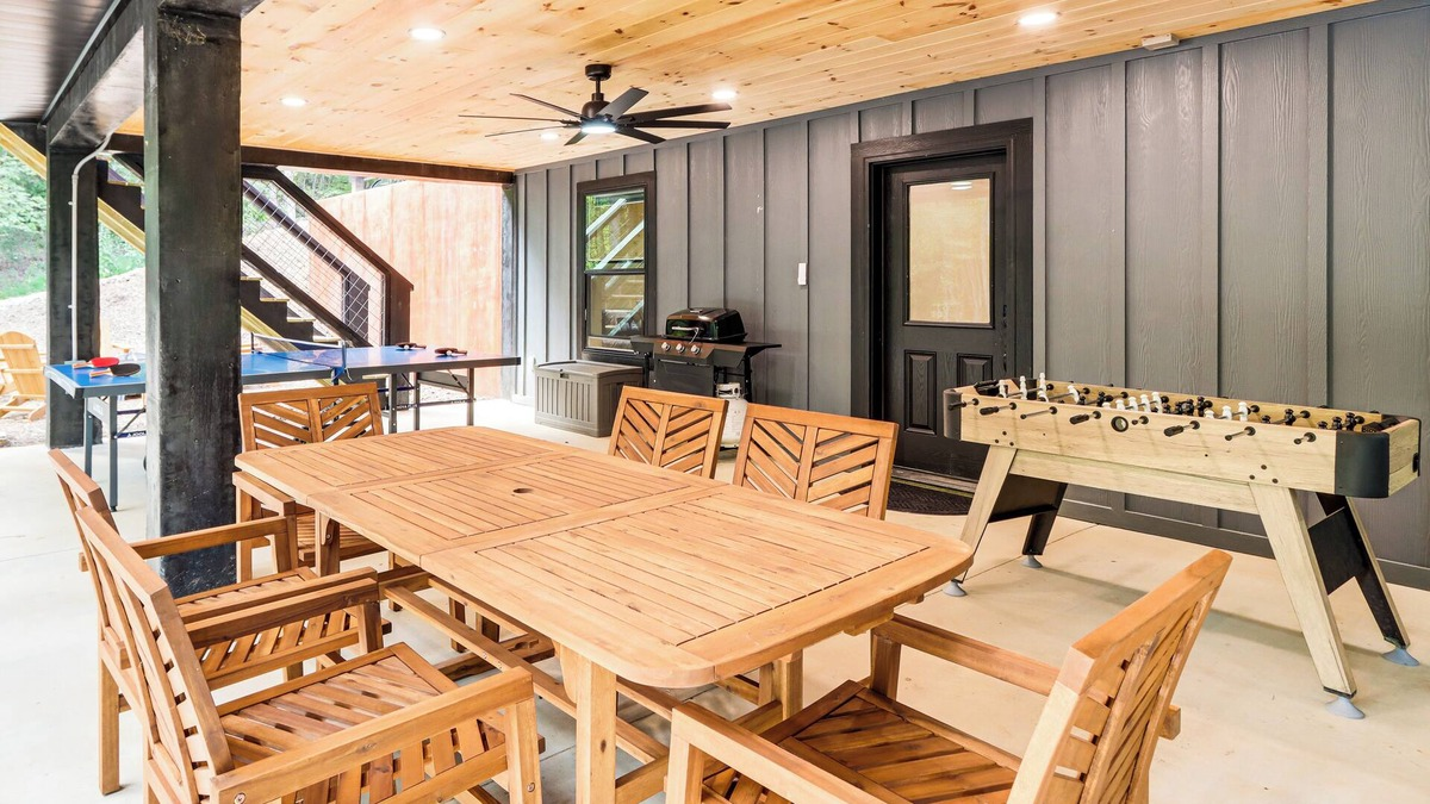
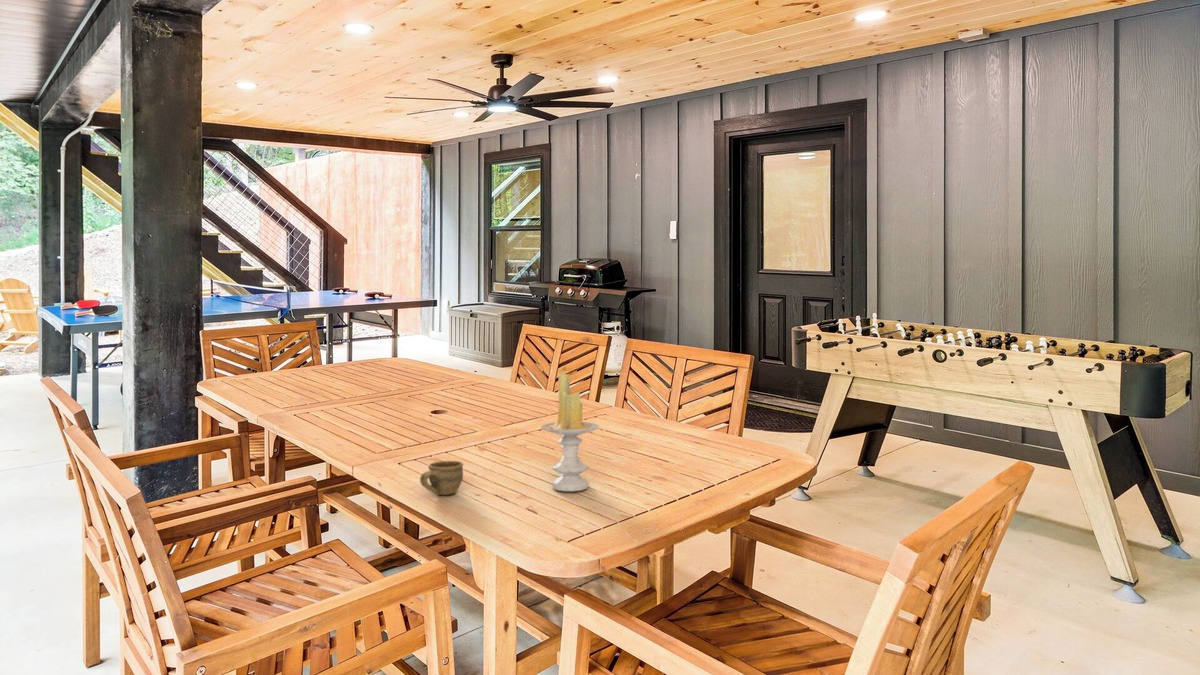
+ candle (570, 430)
+ cup (440, 479)
